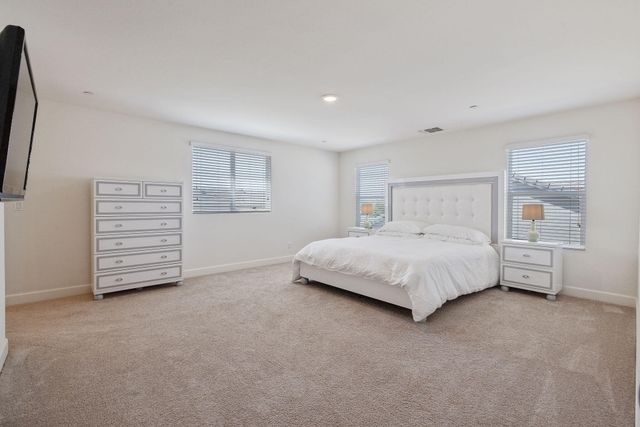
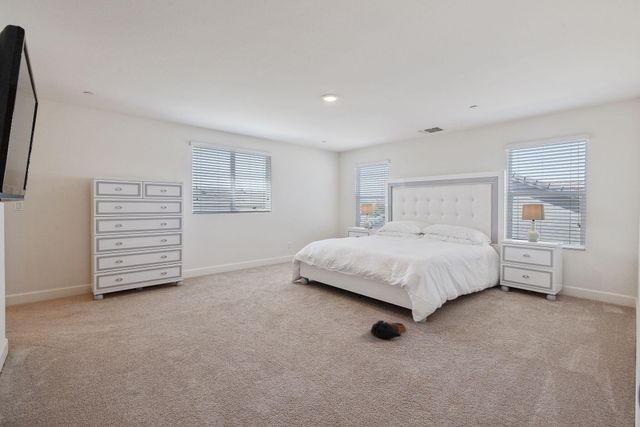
+ bag (390, 326)
